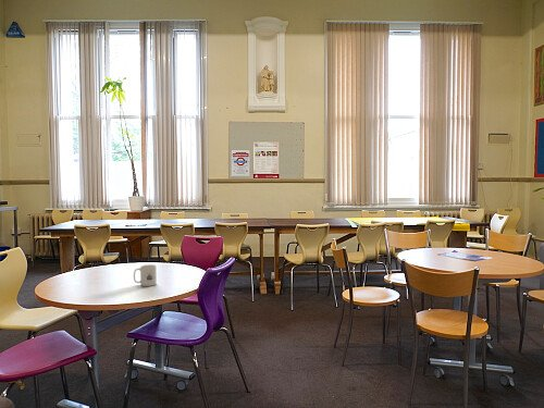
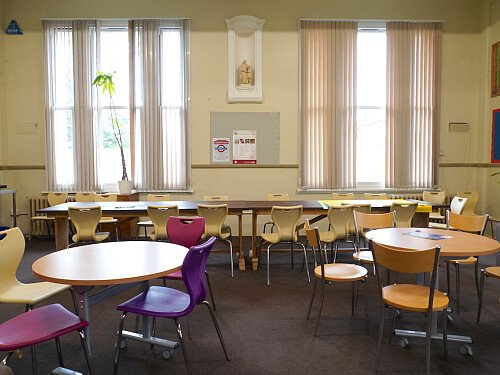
- mug (145, 275)
